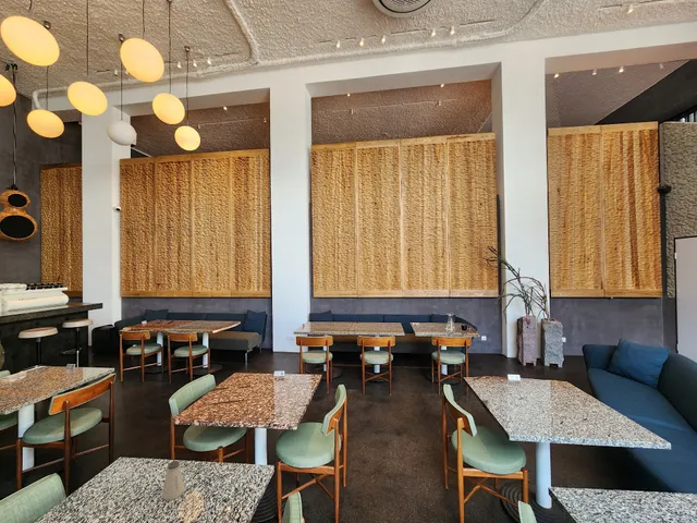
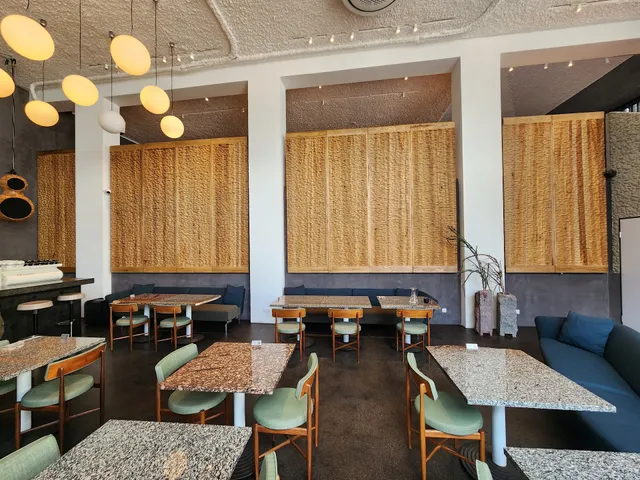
- saltshaker (173, 477)
